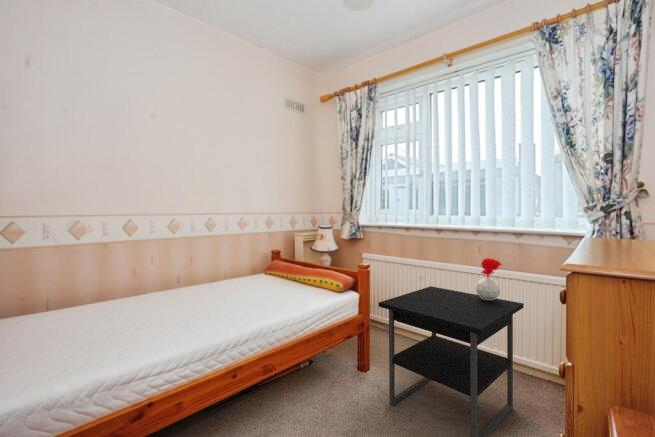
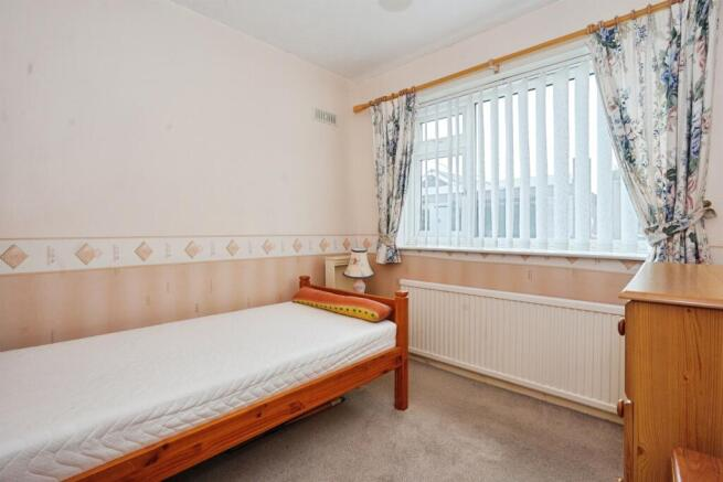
- nightstand (450, 354)
- toy figurine (488, 279)
